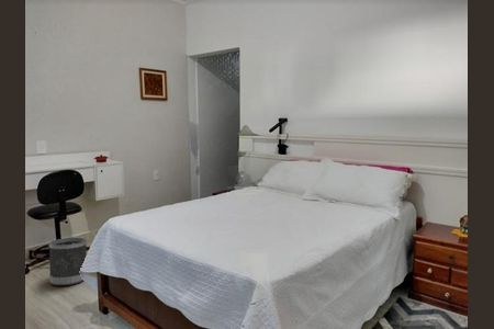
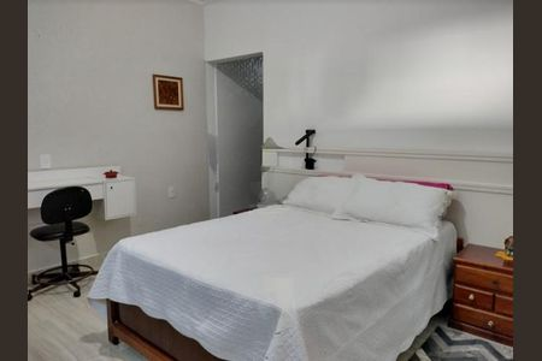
- wastebasket (68, 260)
